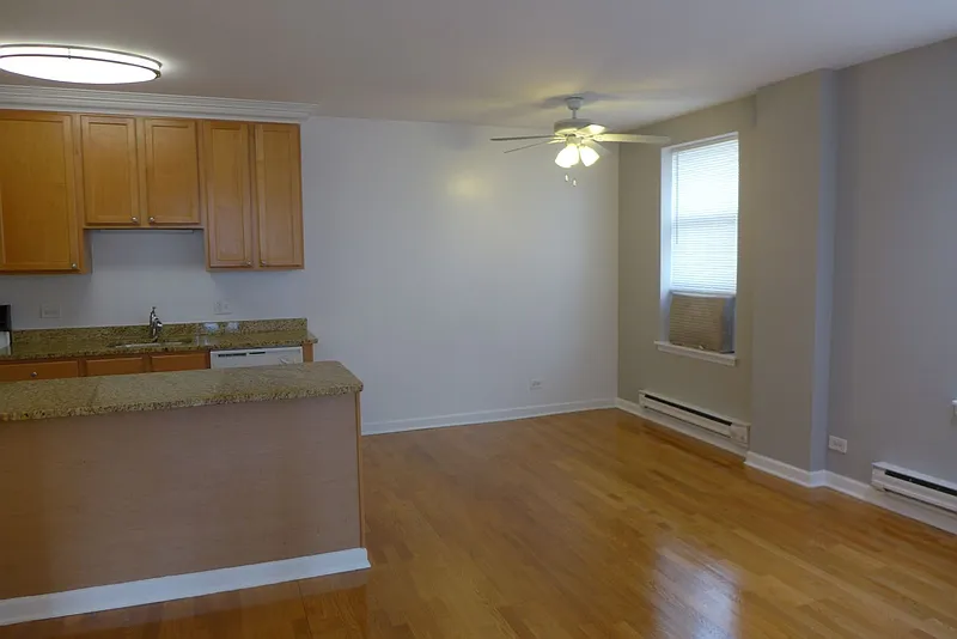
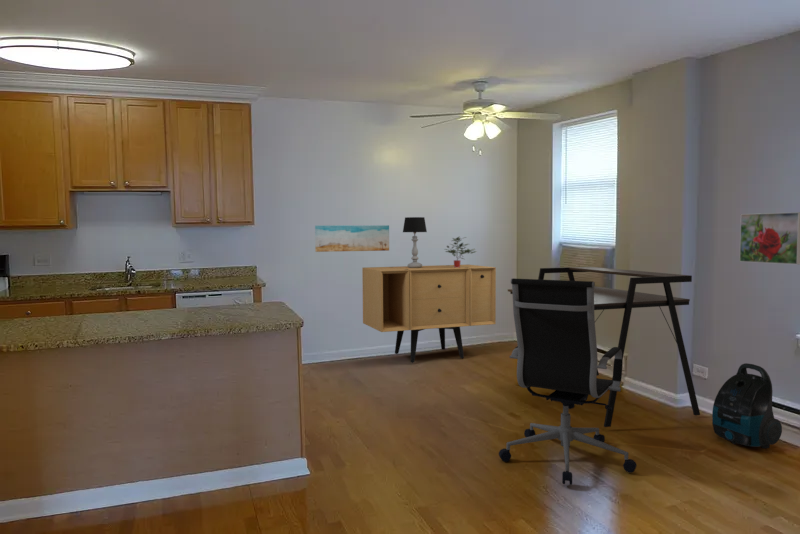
+ table lamp (414, 242)
+ vacuum cleaner (743, 403)
+ desk (595, 321)
+ office chair (571, 368)
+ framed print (769, 238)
+ sideboard (428, 311)
+ wall art (352, 238)
+ potted plant (460, 251)
